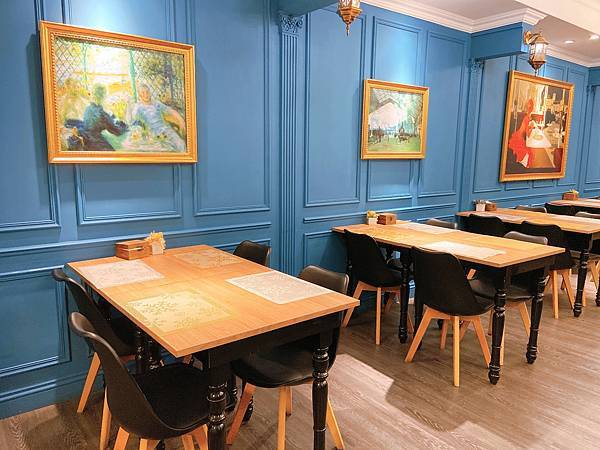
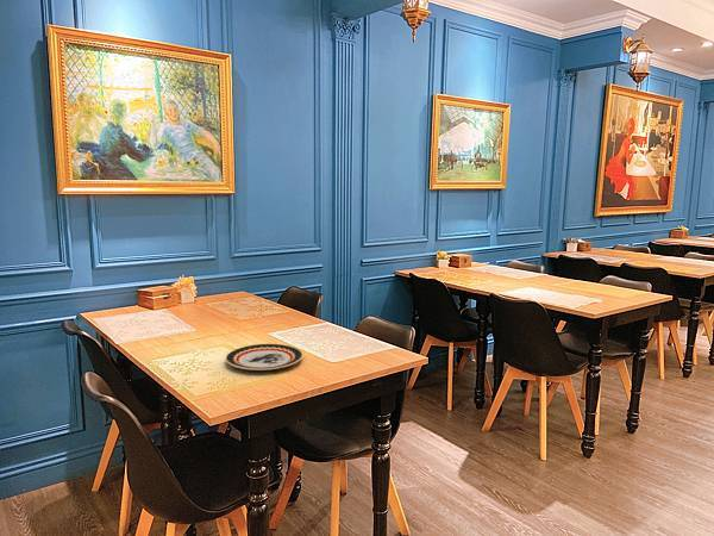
+ plate (264, 357)
